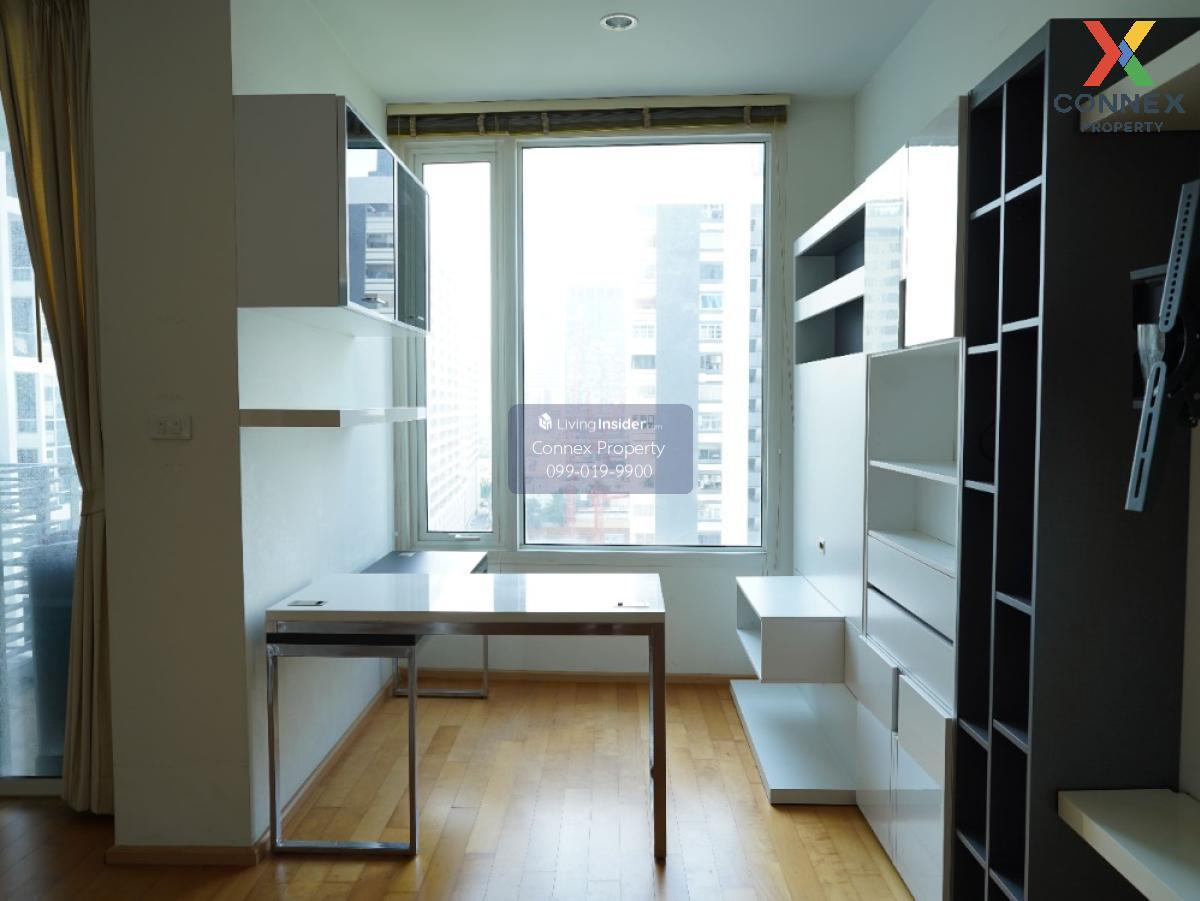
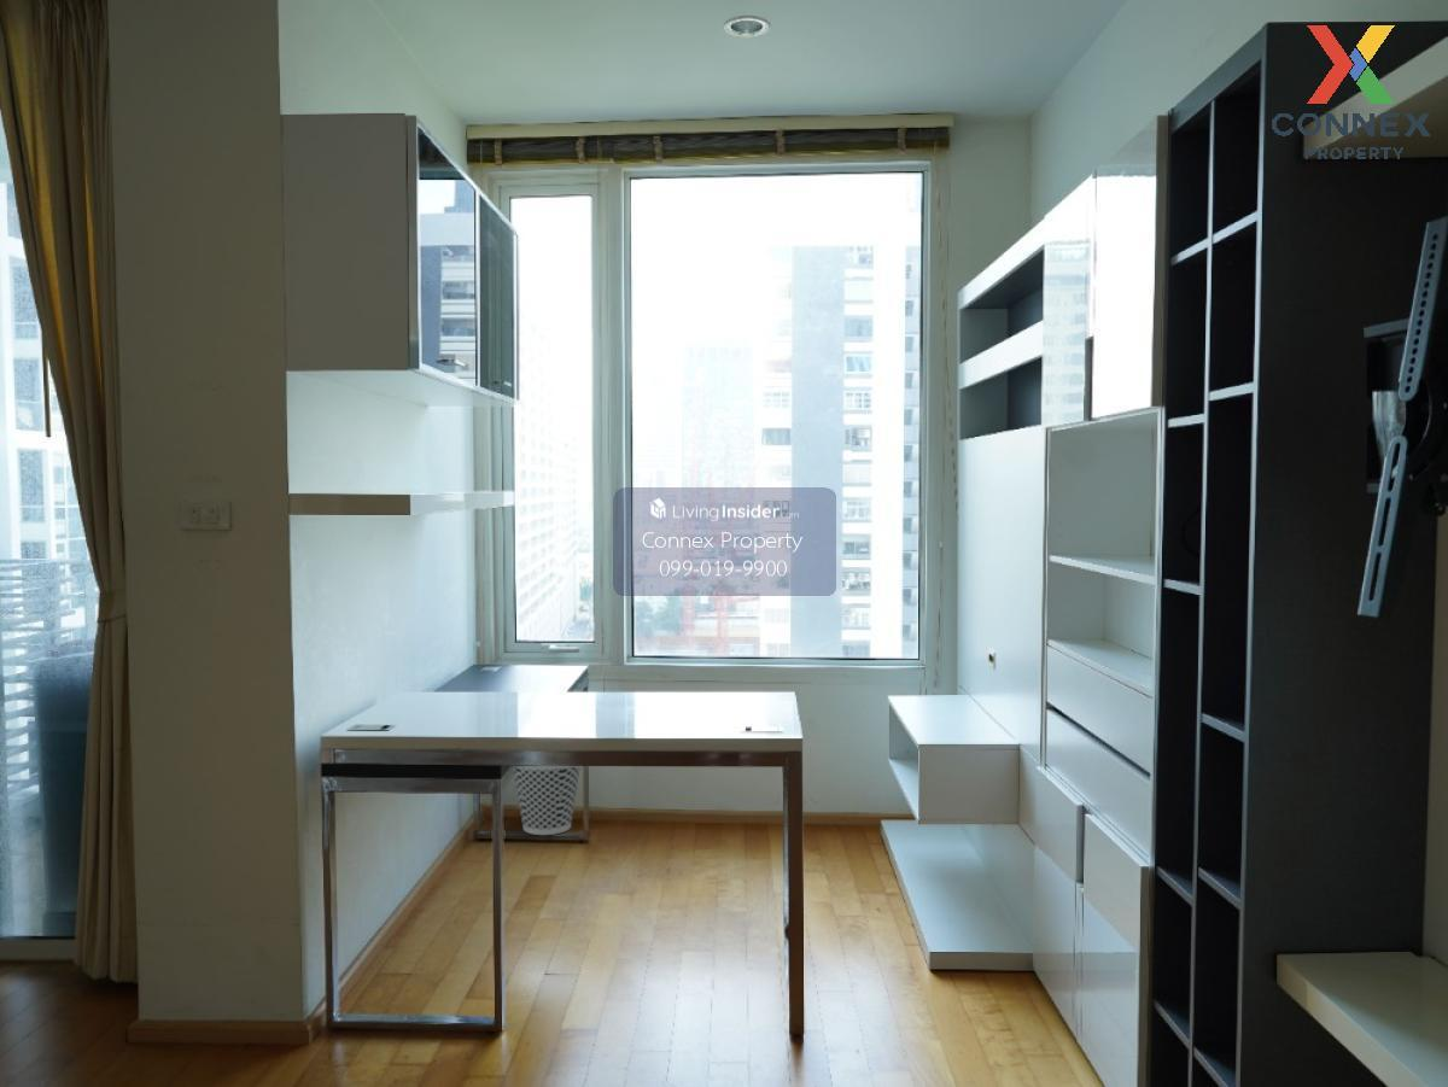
+ wastebasket (547, 791)
